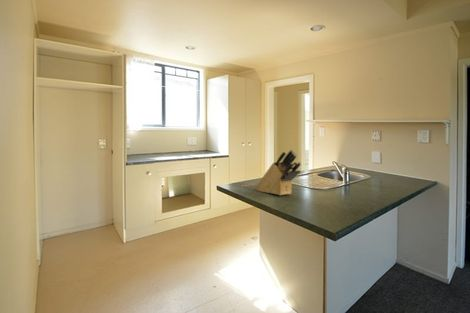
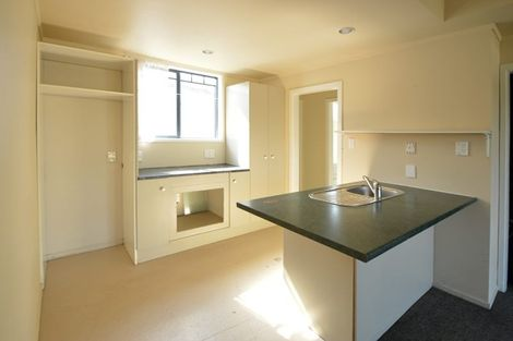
- knife block (277, 171)
